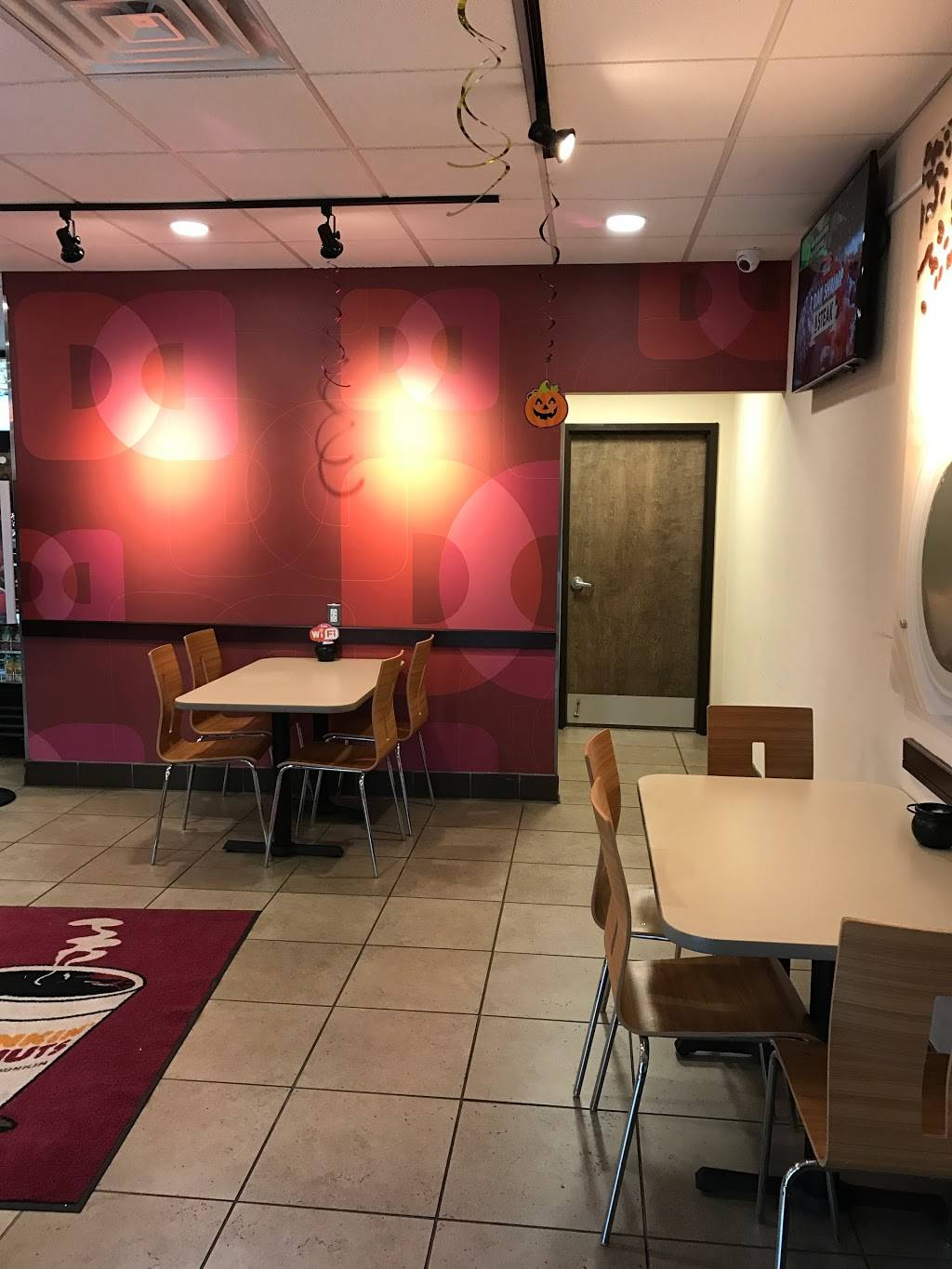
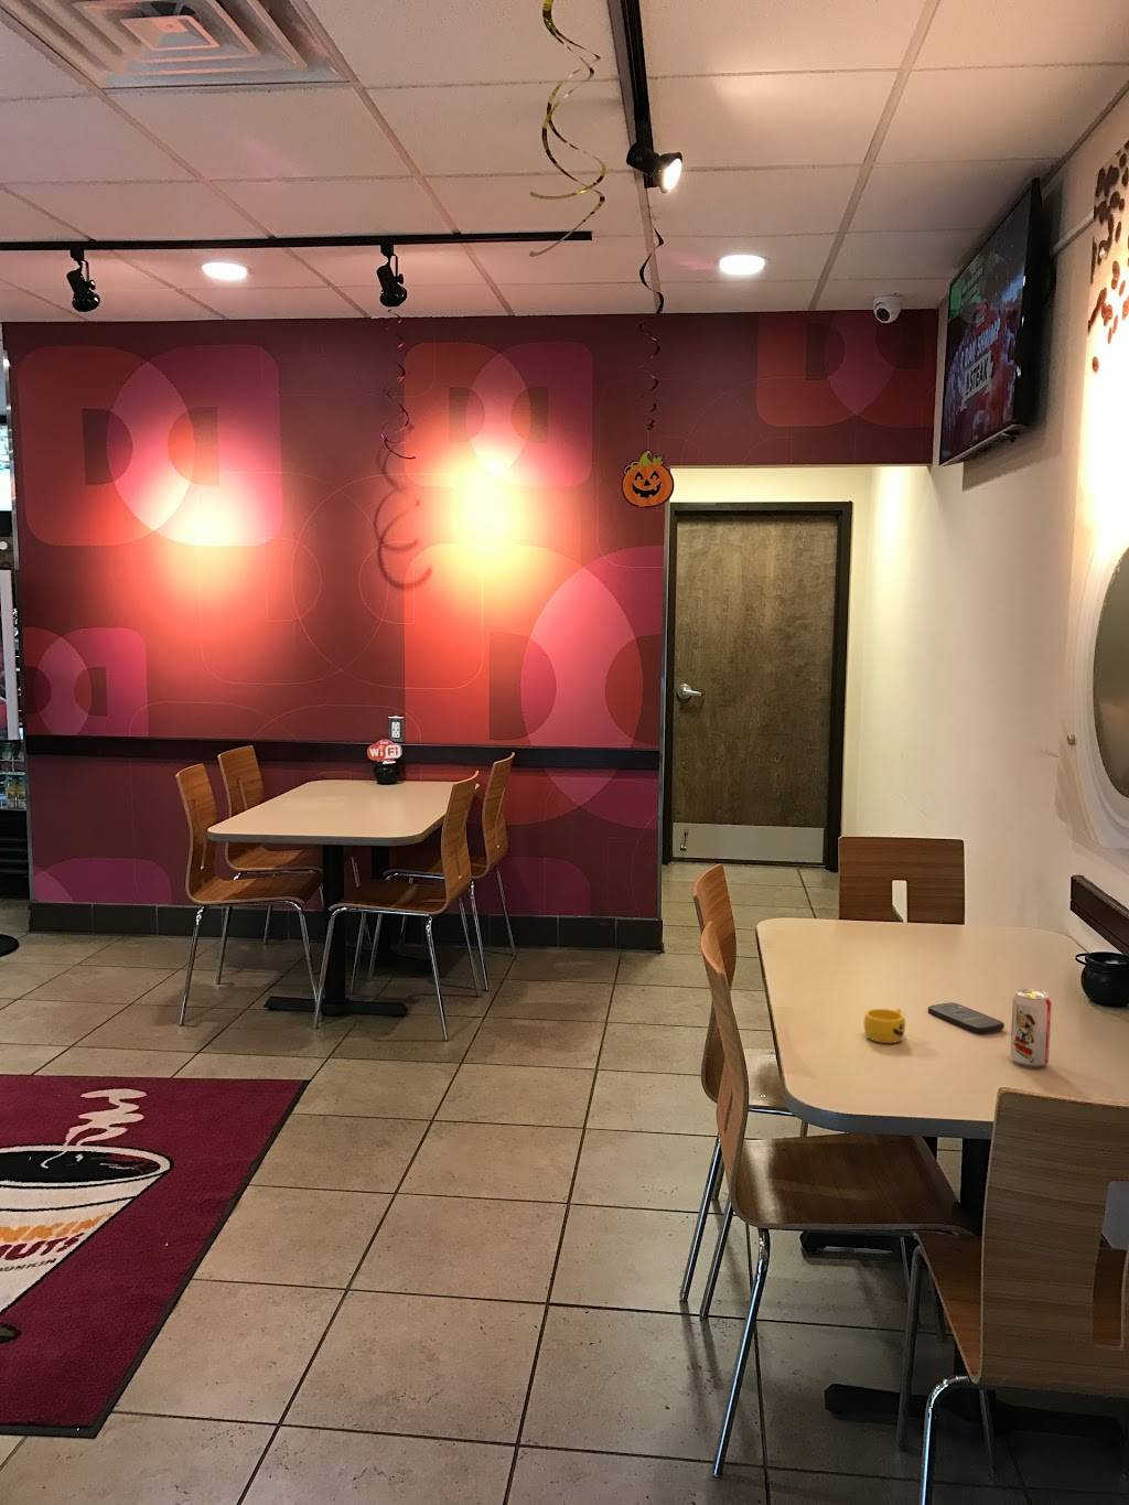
+ smartphone (964, 1016)
+ cup (886, 1025)
+ beverage can (1029, 1027)
